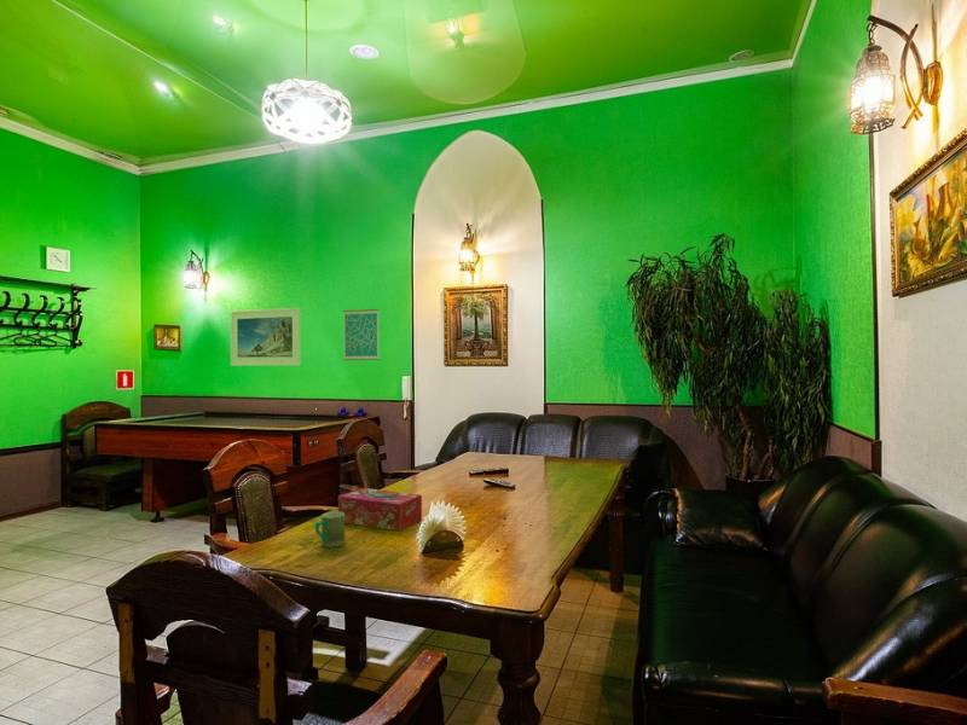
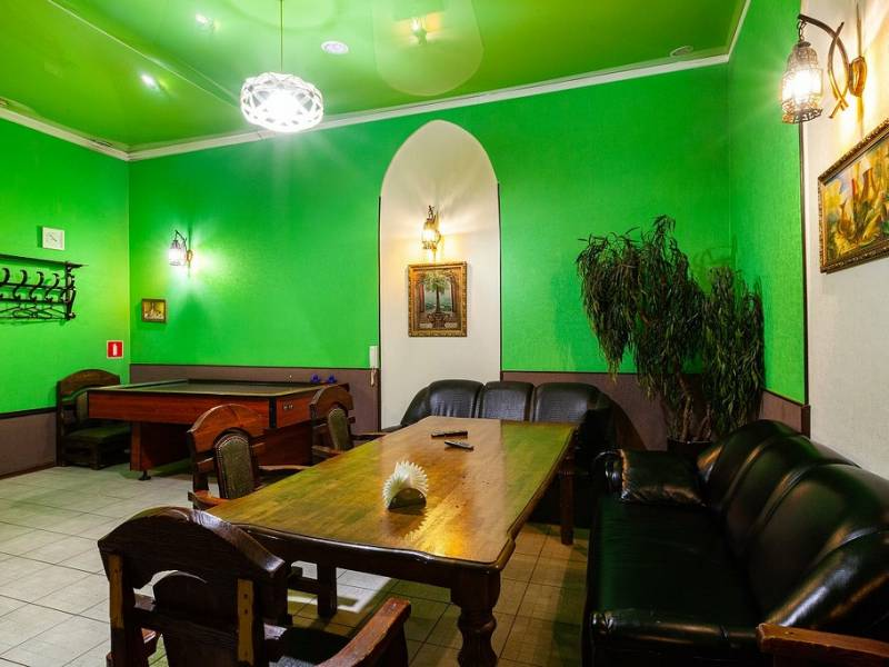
- mug (329, 529)
- wall art (360, 335)
- tissue box (380, 507)
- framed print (264, 337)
